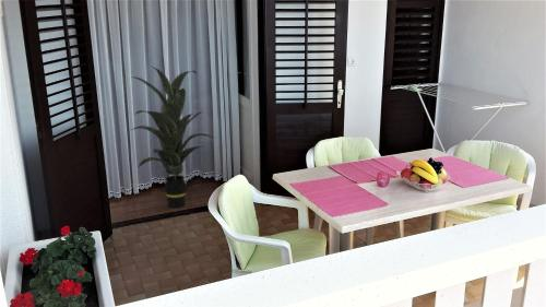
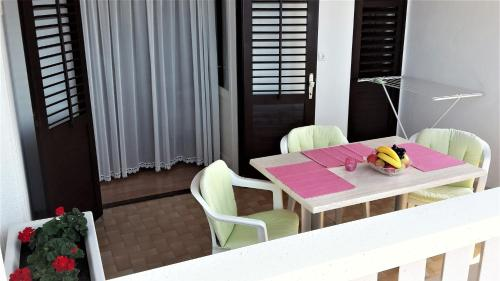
- indoor plant (166, 137)
